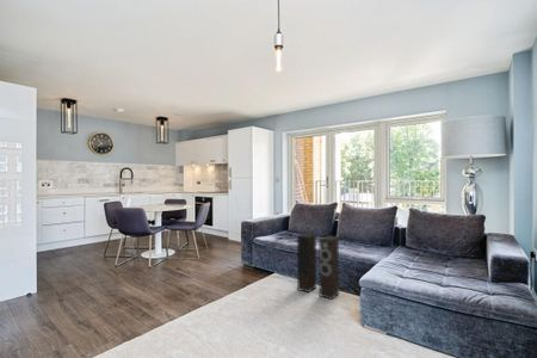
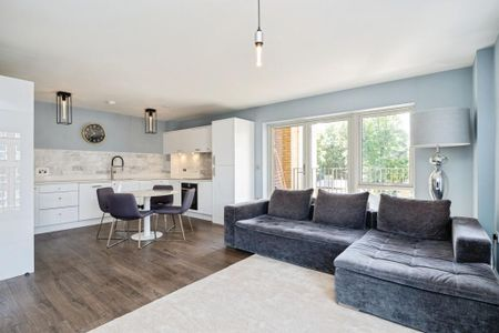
- speaker (315, 264)
